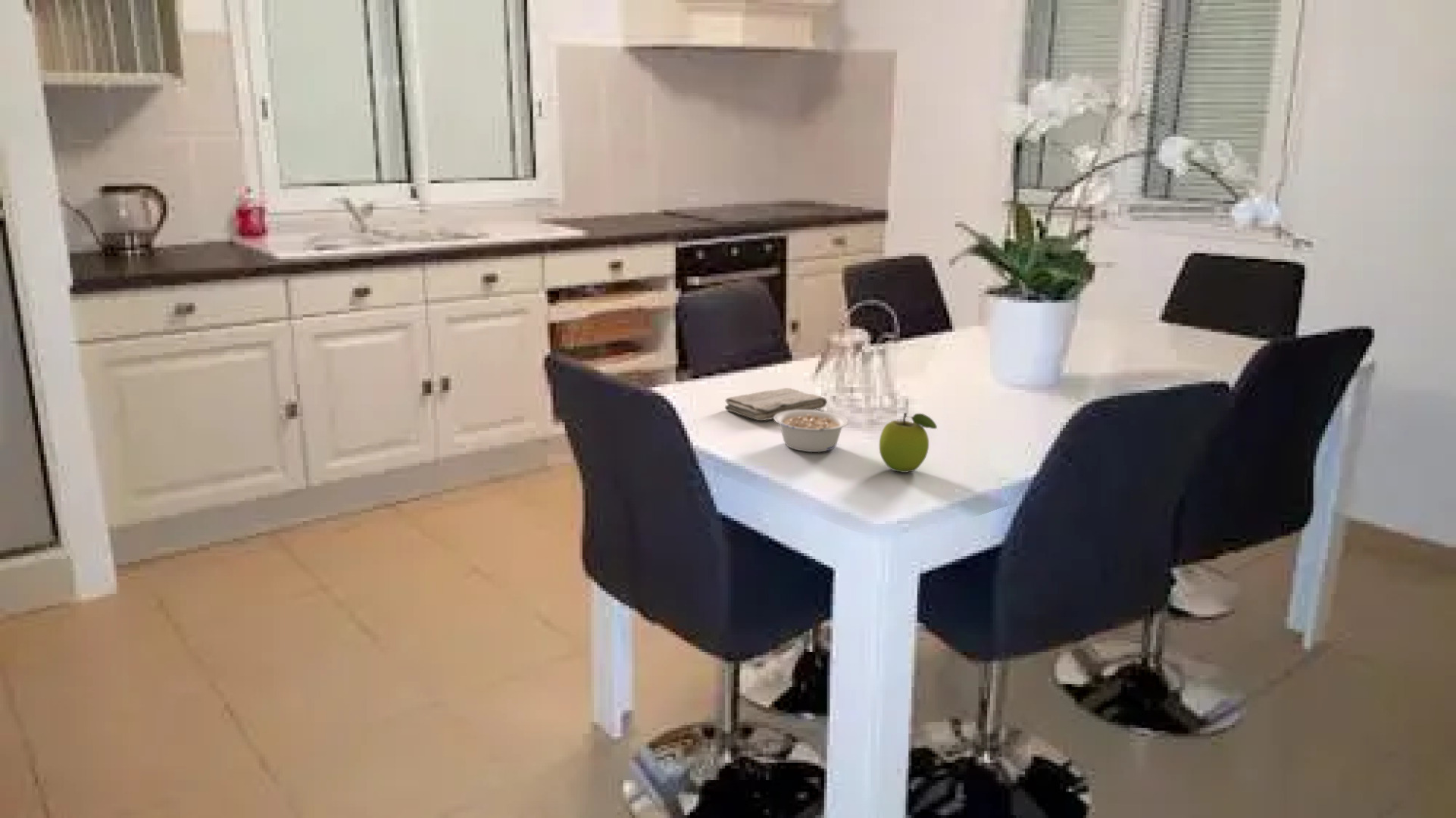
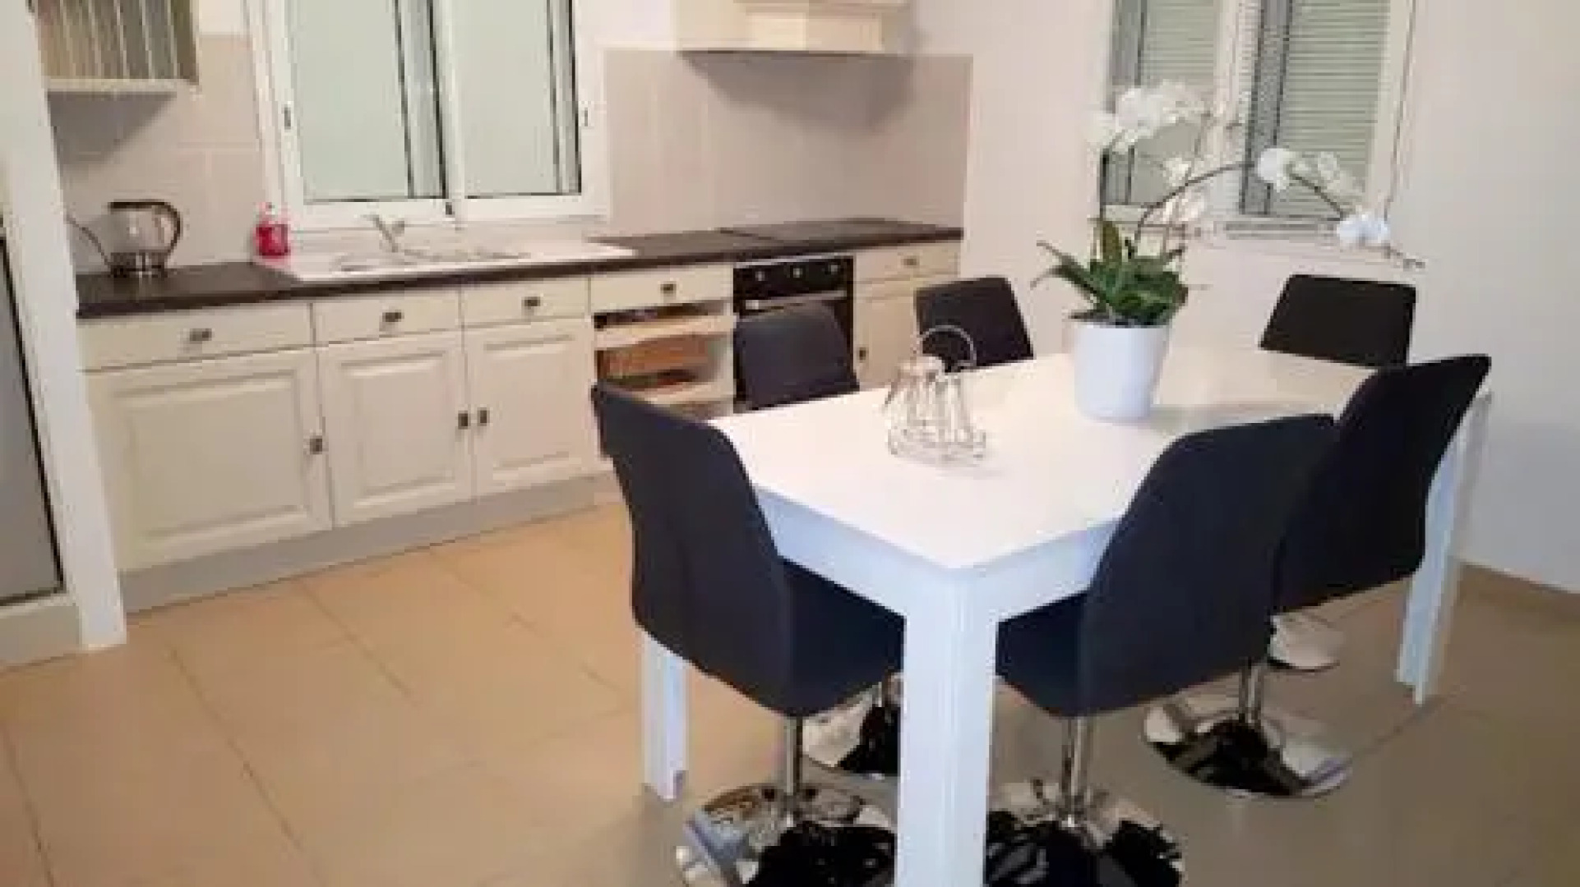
- washcloth (774, 402)
- fruit (908, 441)
- legume (813, 429)
